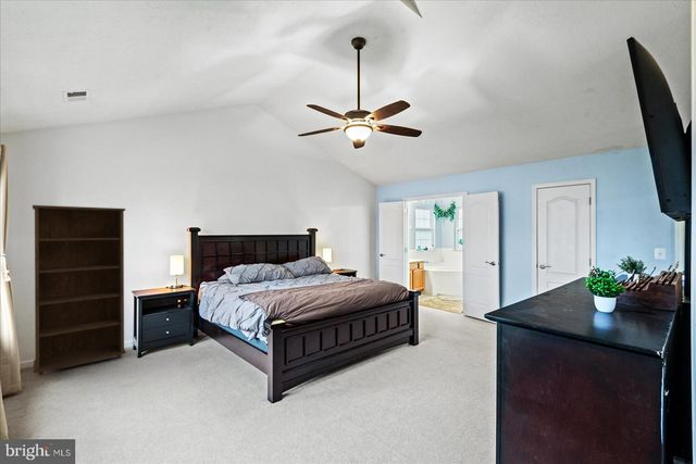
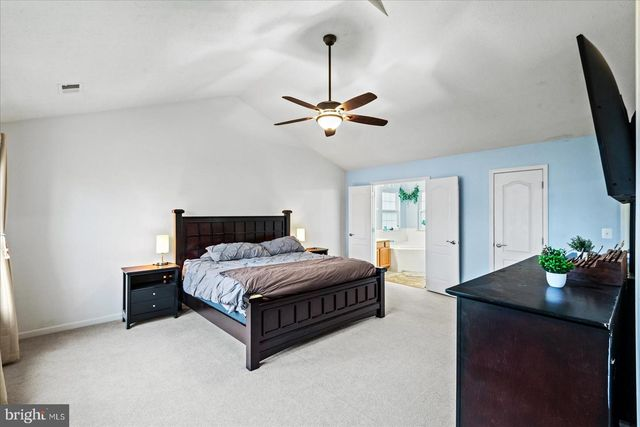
- bookcase (80, 285)
